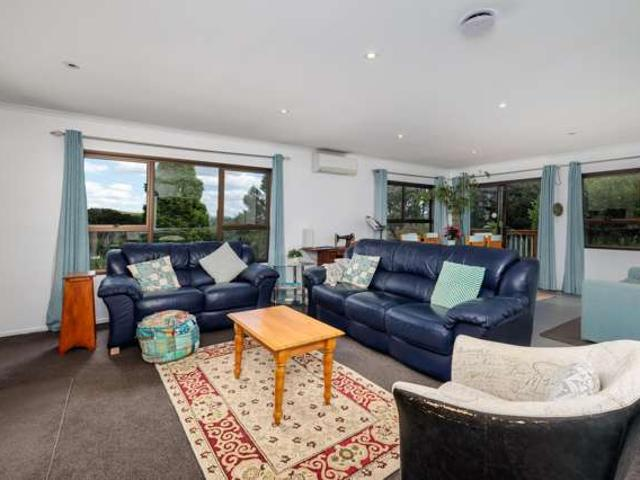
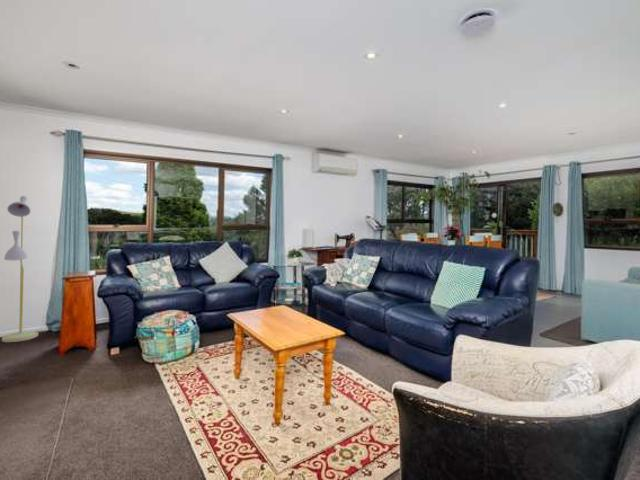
+ floor lamp (21, 267)
